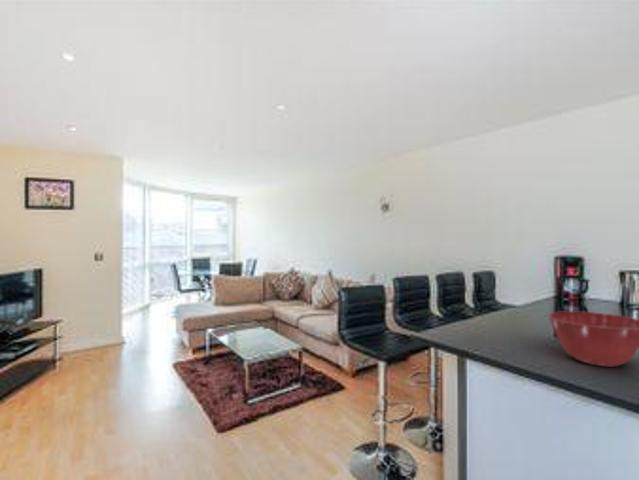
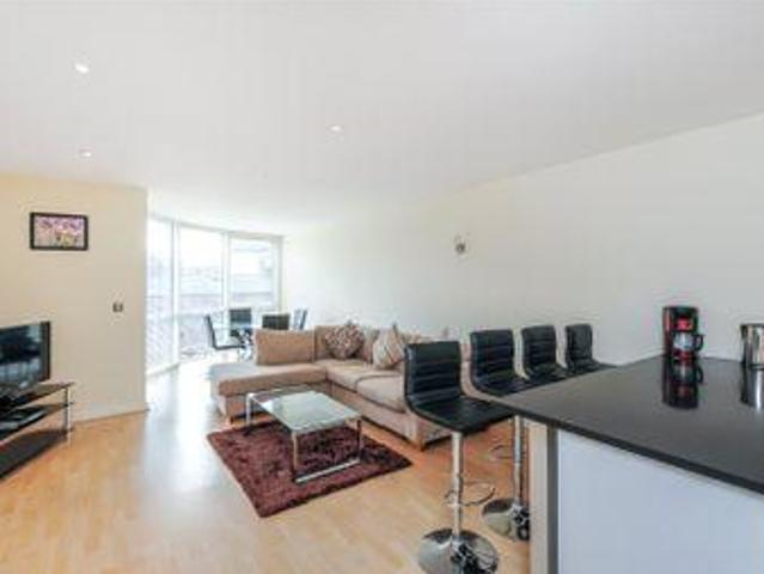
- mixing bowl (595, 339)
